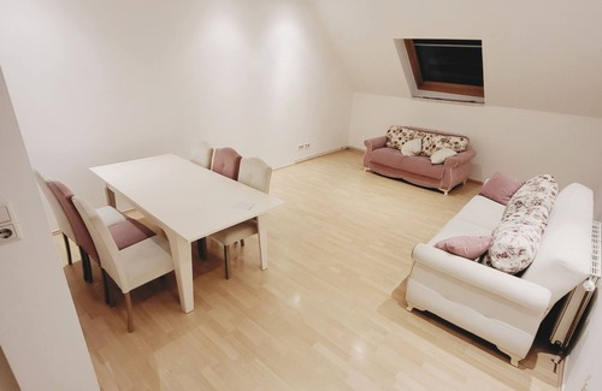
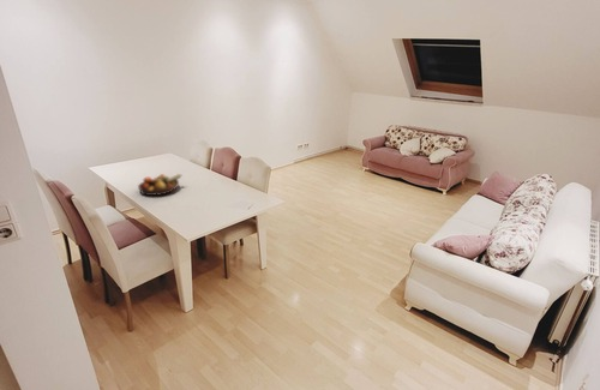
+ fruit bowl (158, 181)
